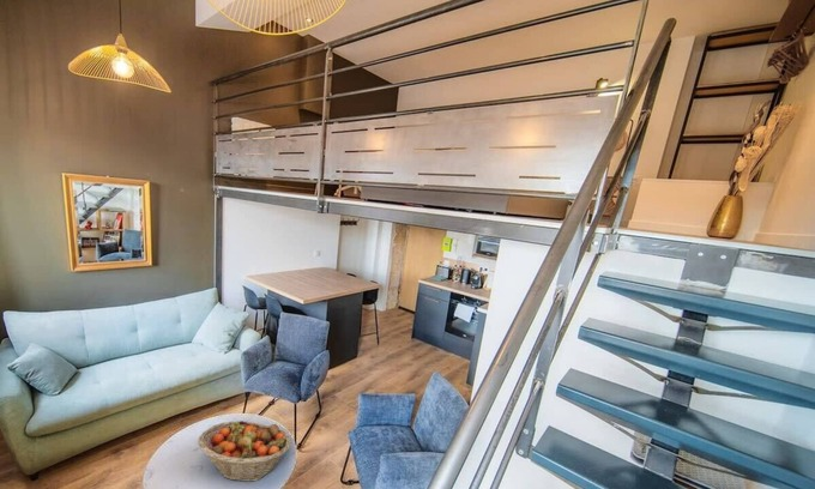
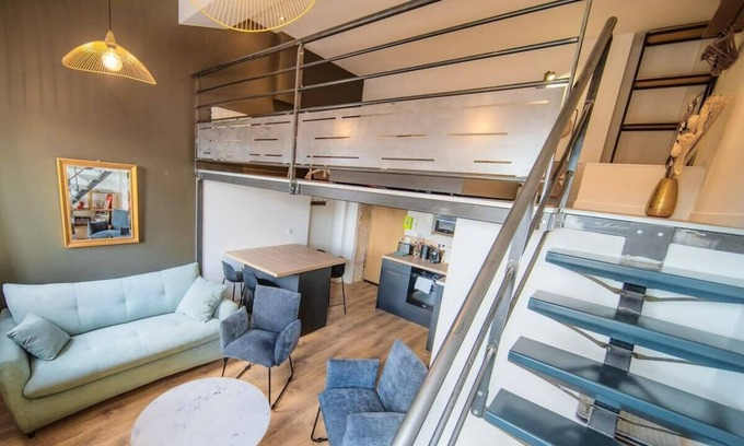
- fruit basket (246, 446)
